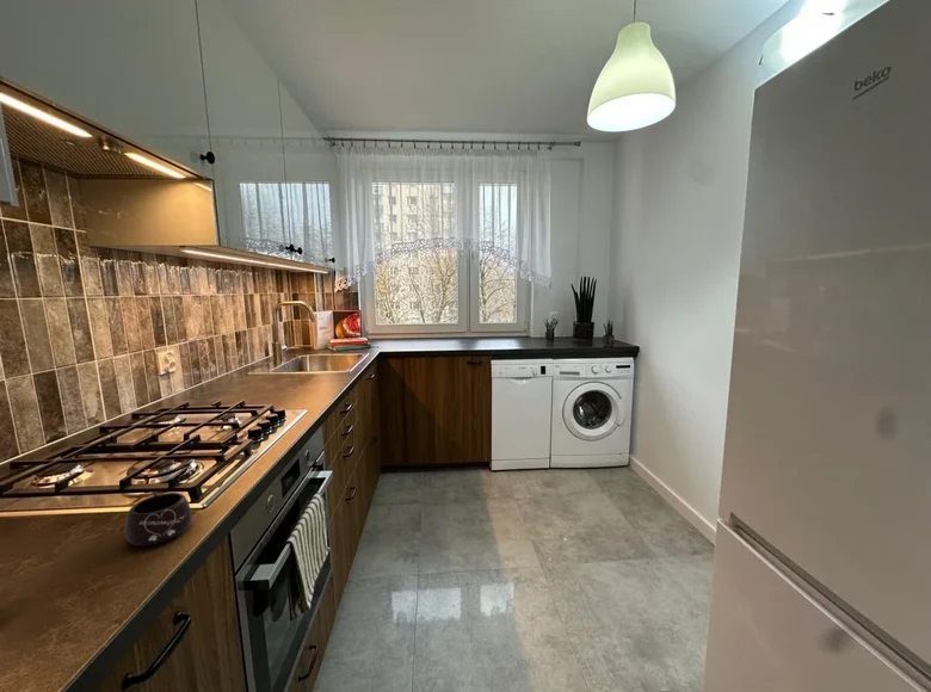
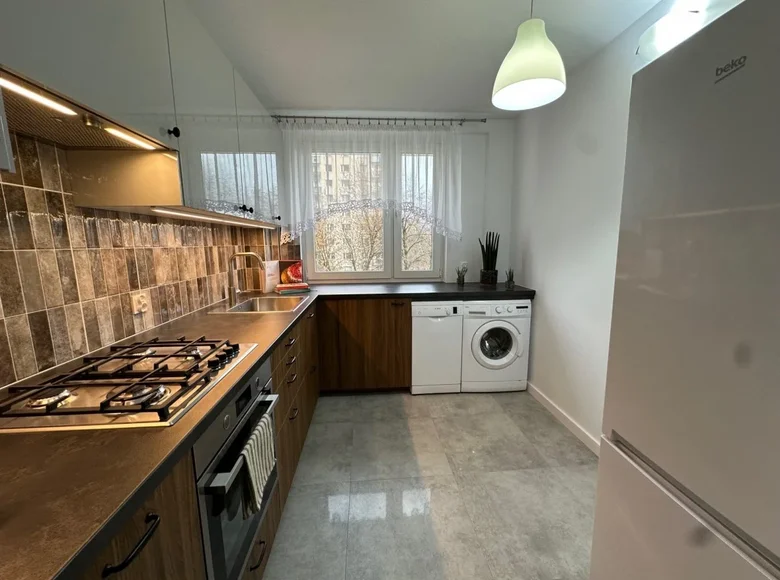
- mug (158, 514)
